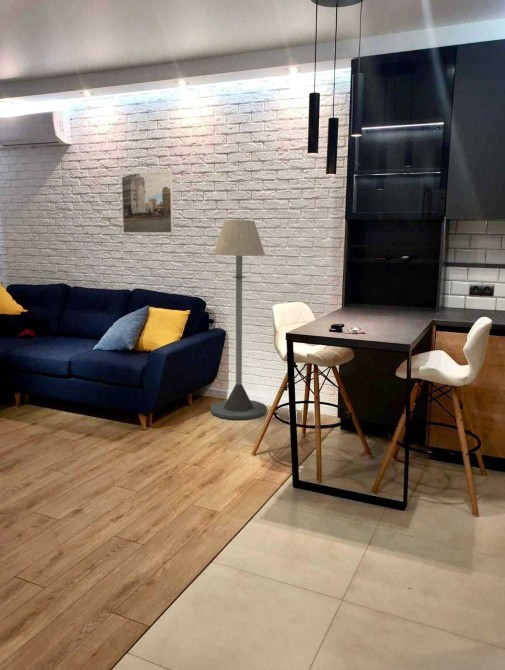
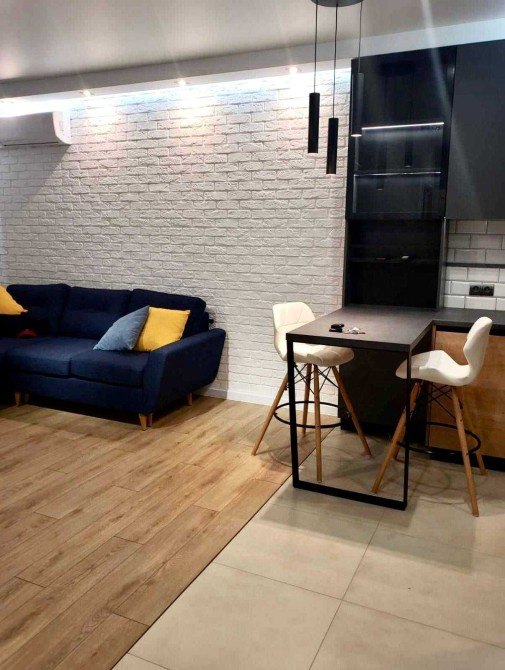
- floor lamp (238, 318)
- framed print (147, 203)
